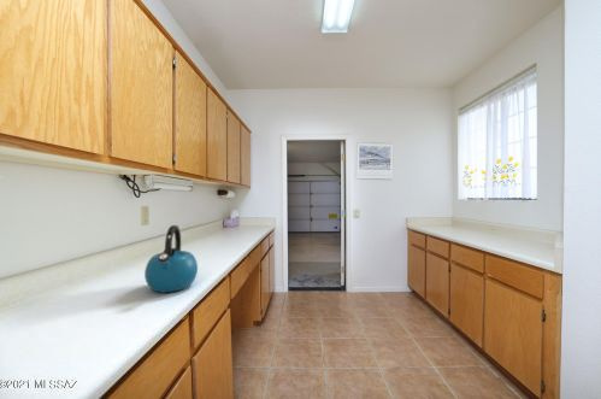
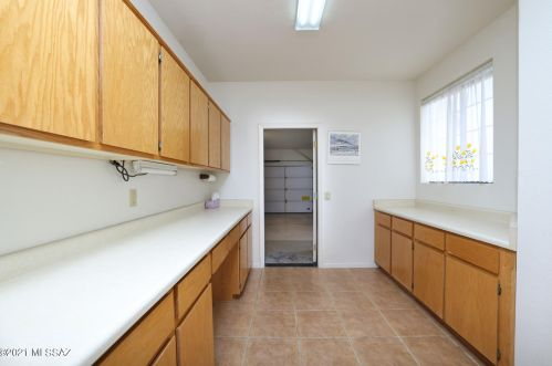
- kettle (171, 257)
